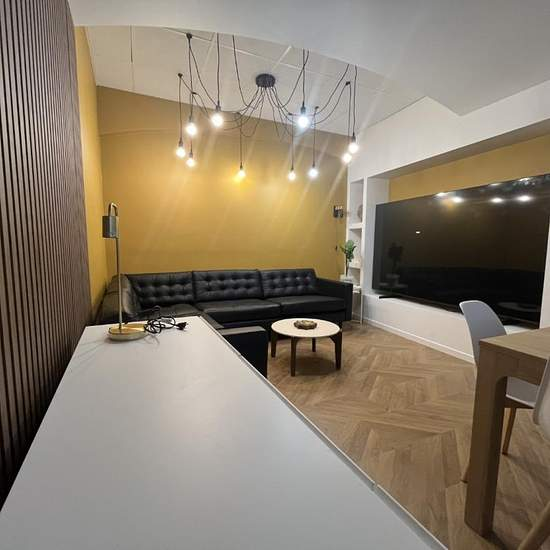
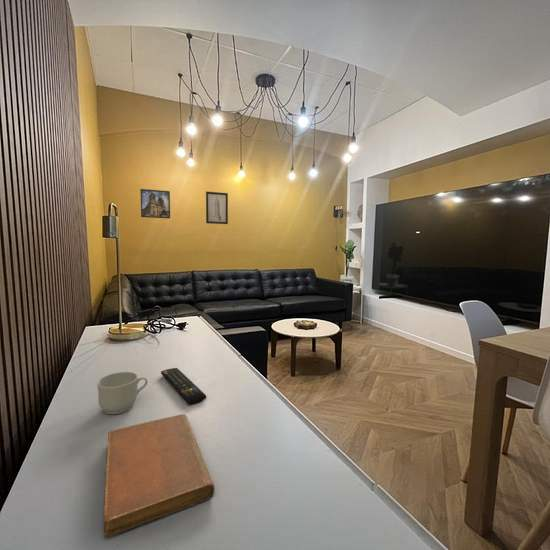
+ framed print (155, 204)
+ remote control (181, 384)
+ mug (123, 391)
+ wall art (217, 208)
+ notebook (155, 460)
